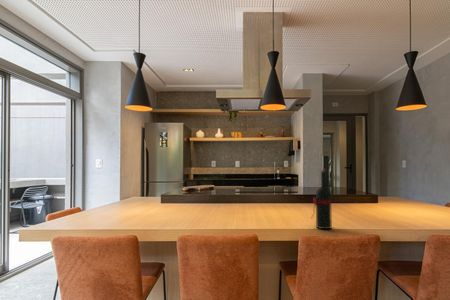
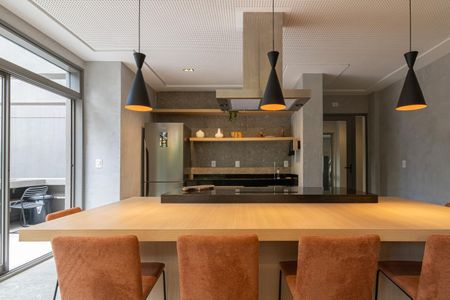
- wine bottle (321, 198)
